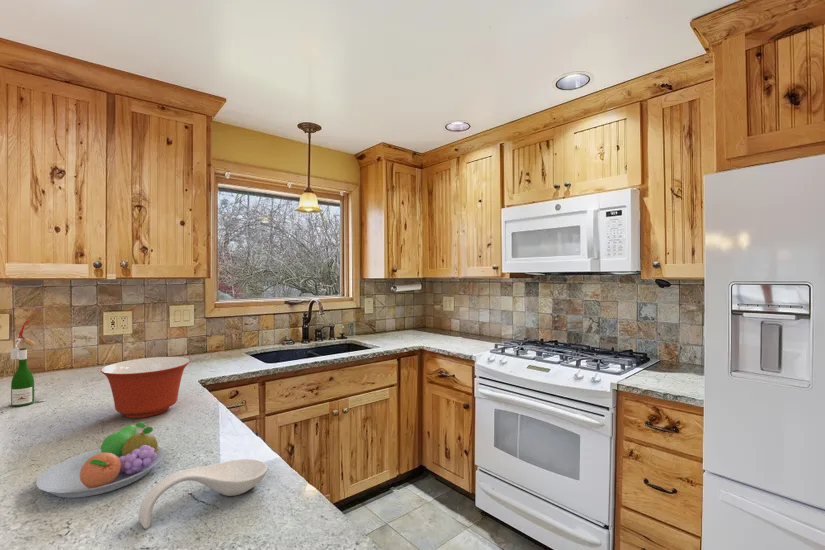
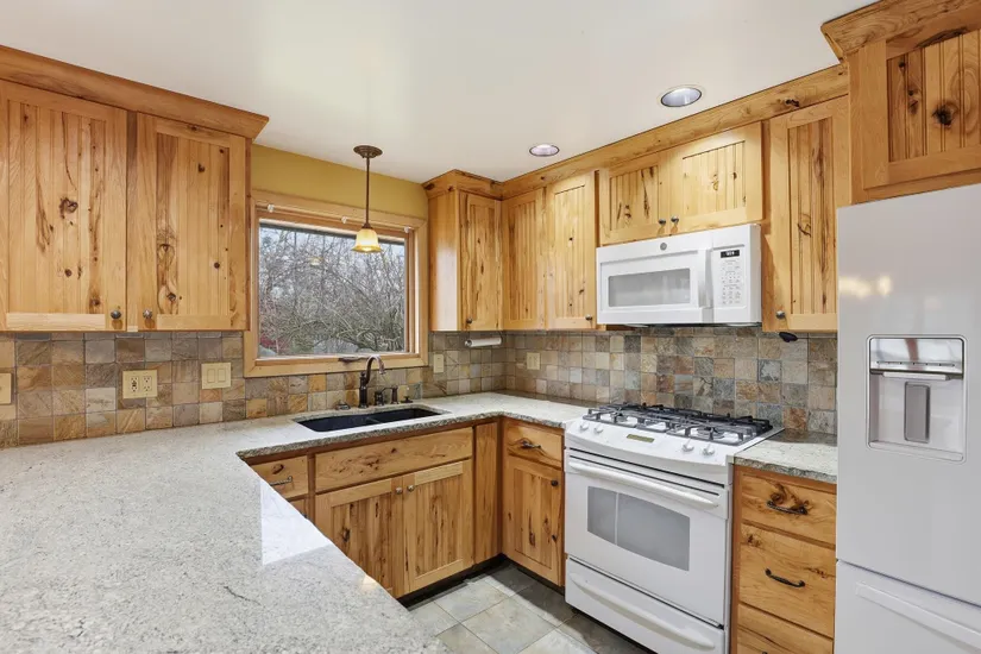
- spoon rest (209, 482)
- mixing bowl (147, 387)
- wine bottle (26, 361)
- fruit bowl (109, 453)
